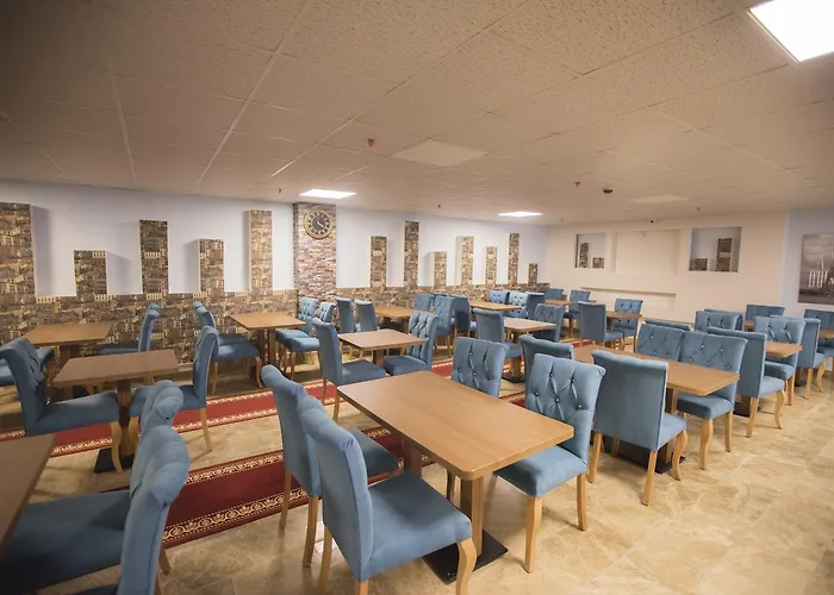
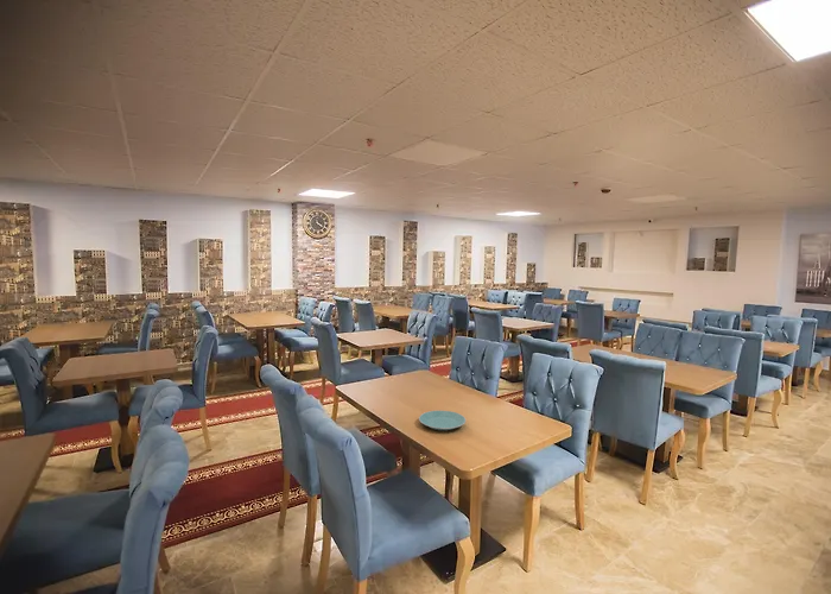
+ plate (442, 421)
